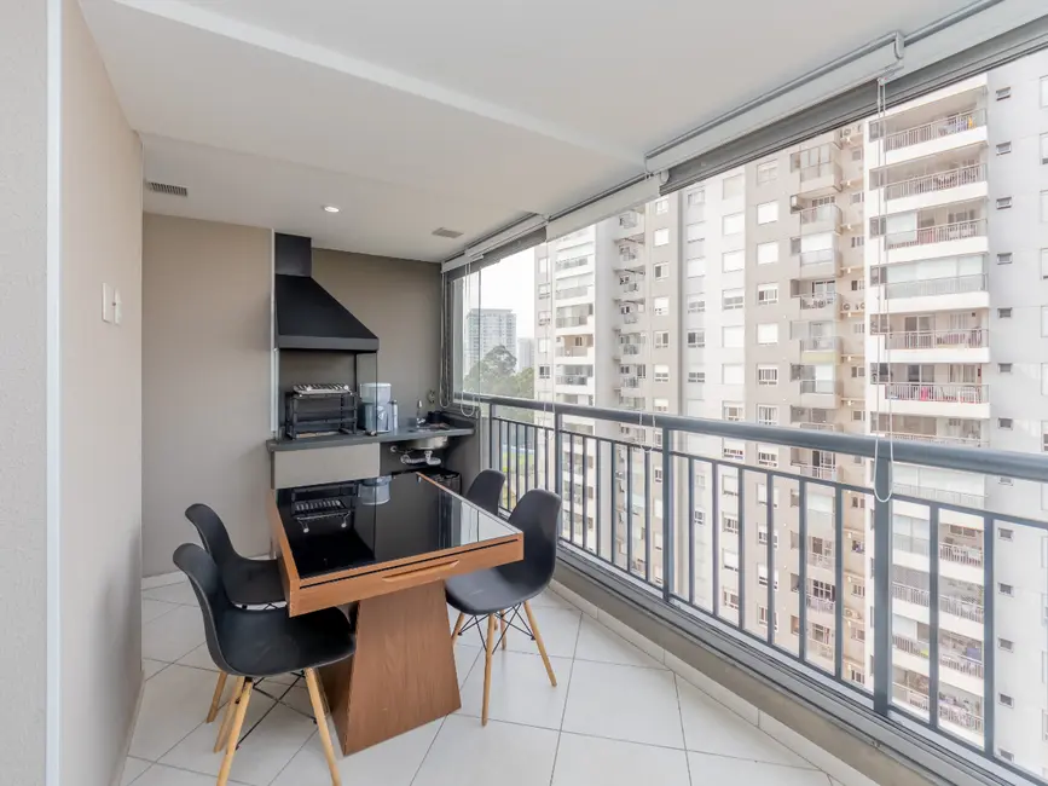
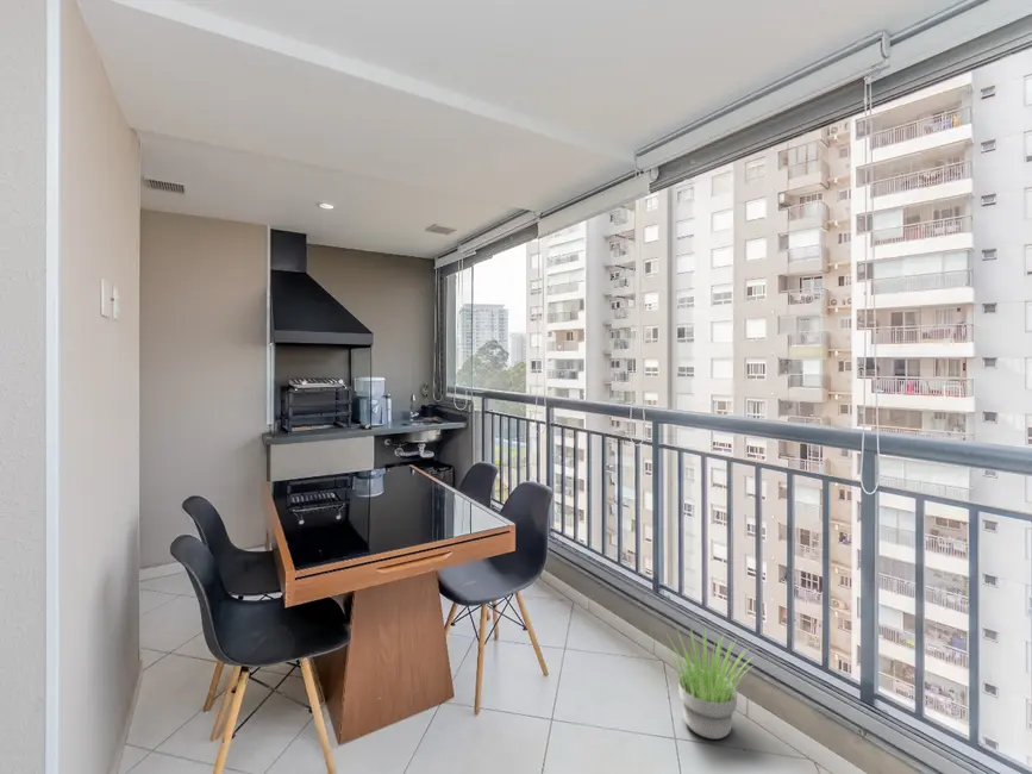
+ potted plant (706, 687)
